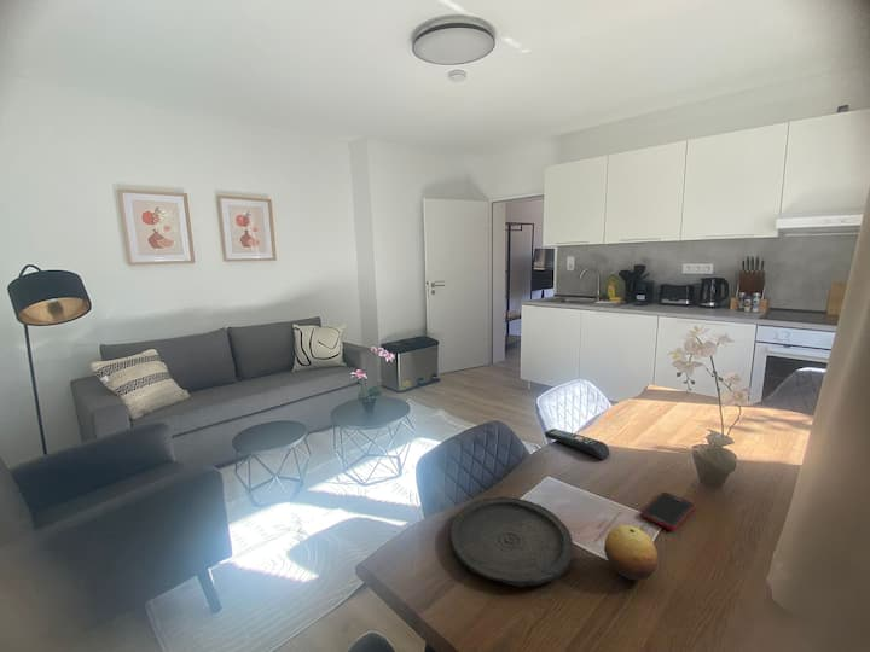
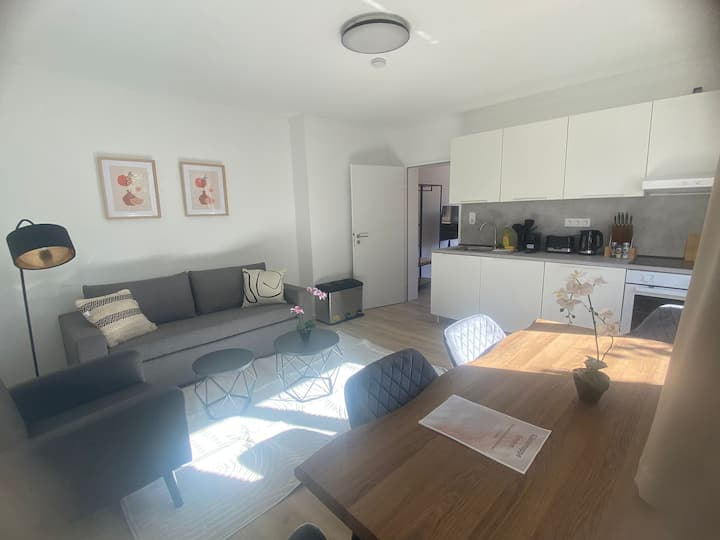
- cell phone (667, 510)
- plate (509, 536)
- remote control (575, 441)
- fruit (630, 551)
